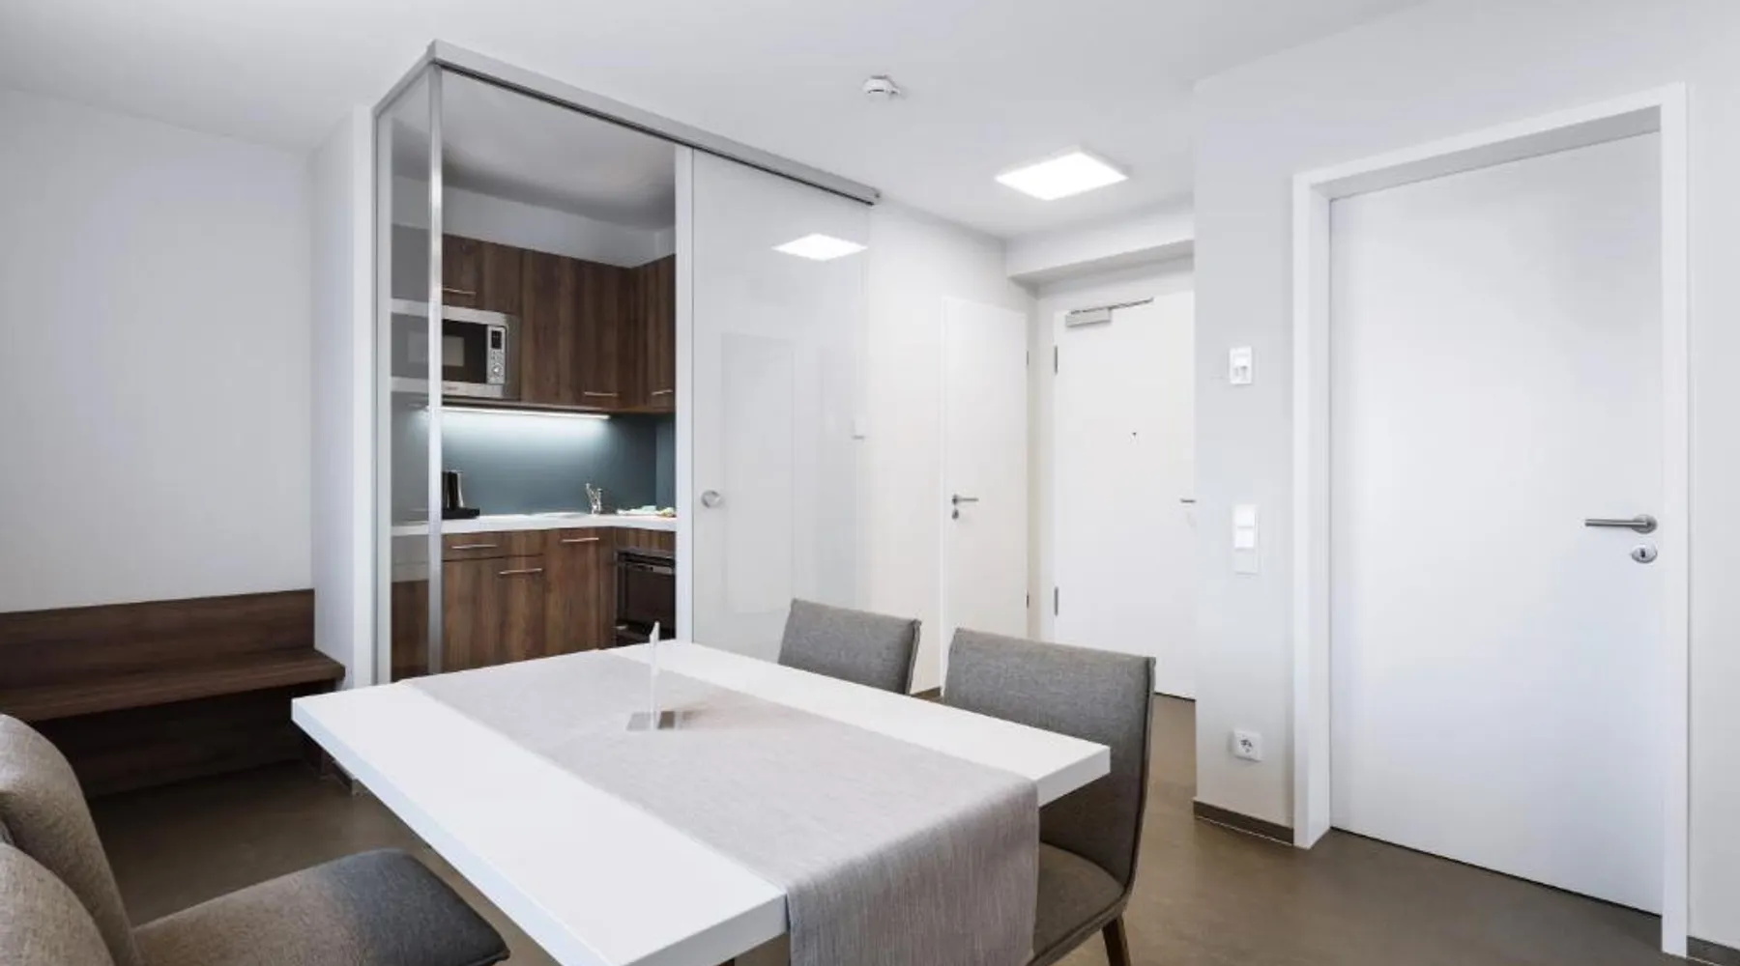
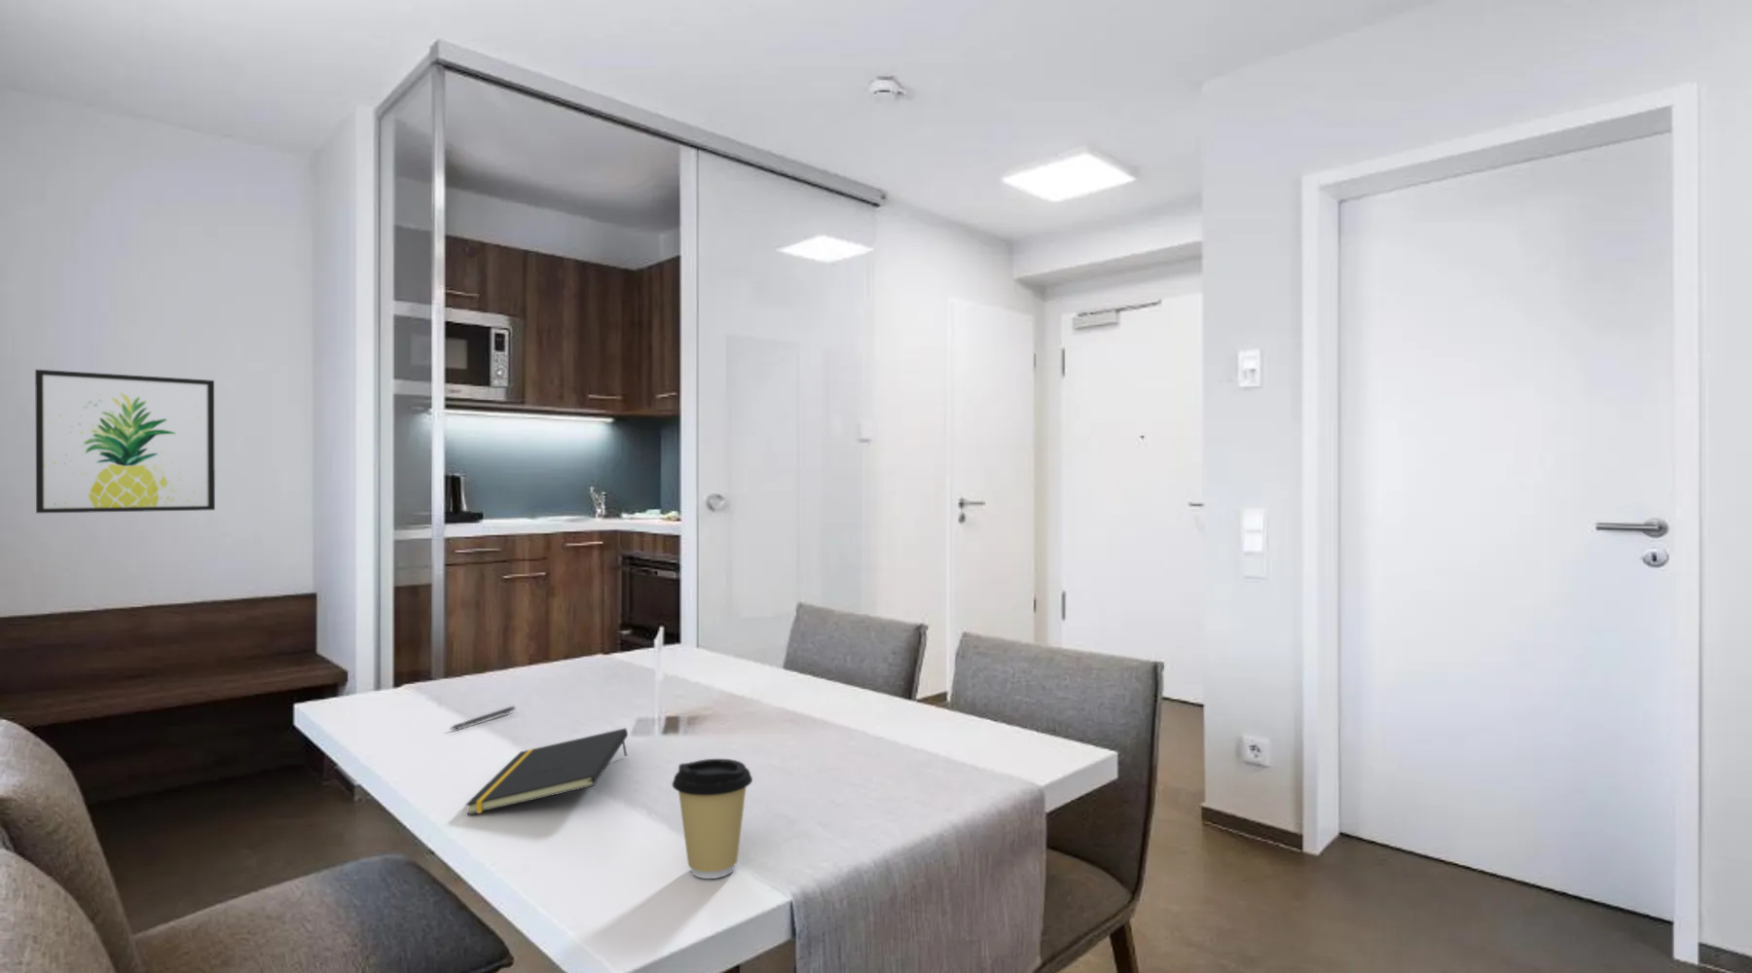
+ notepad (554, 767)
+ pen (483, 717)
+ wall art (129, 442)
+ coffee cup (713, 816)
